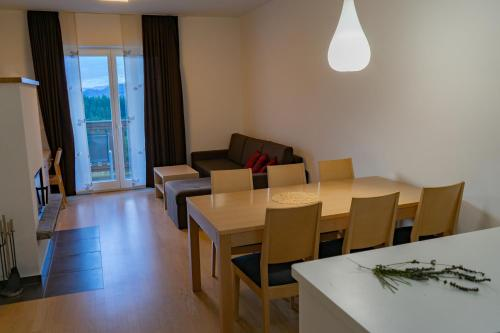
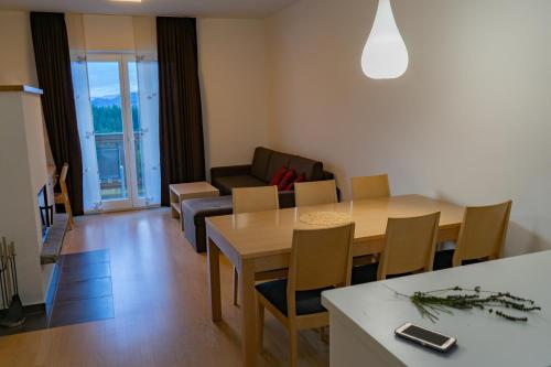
+ cell phone (424, 336)
